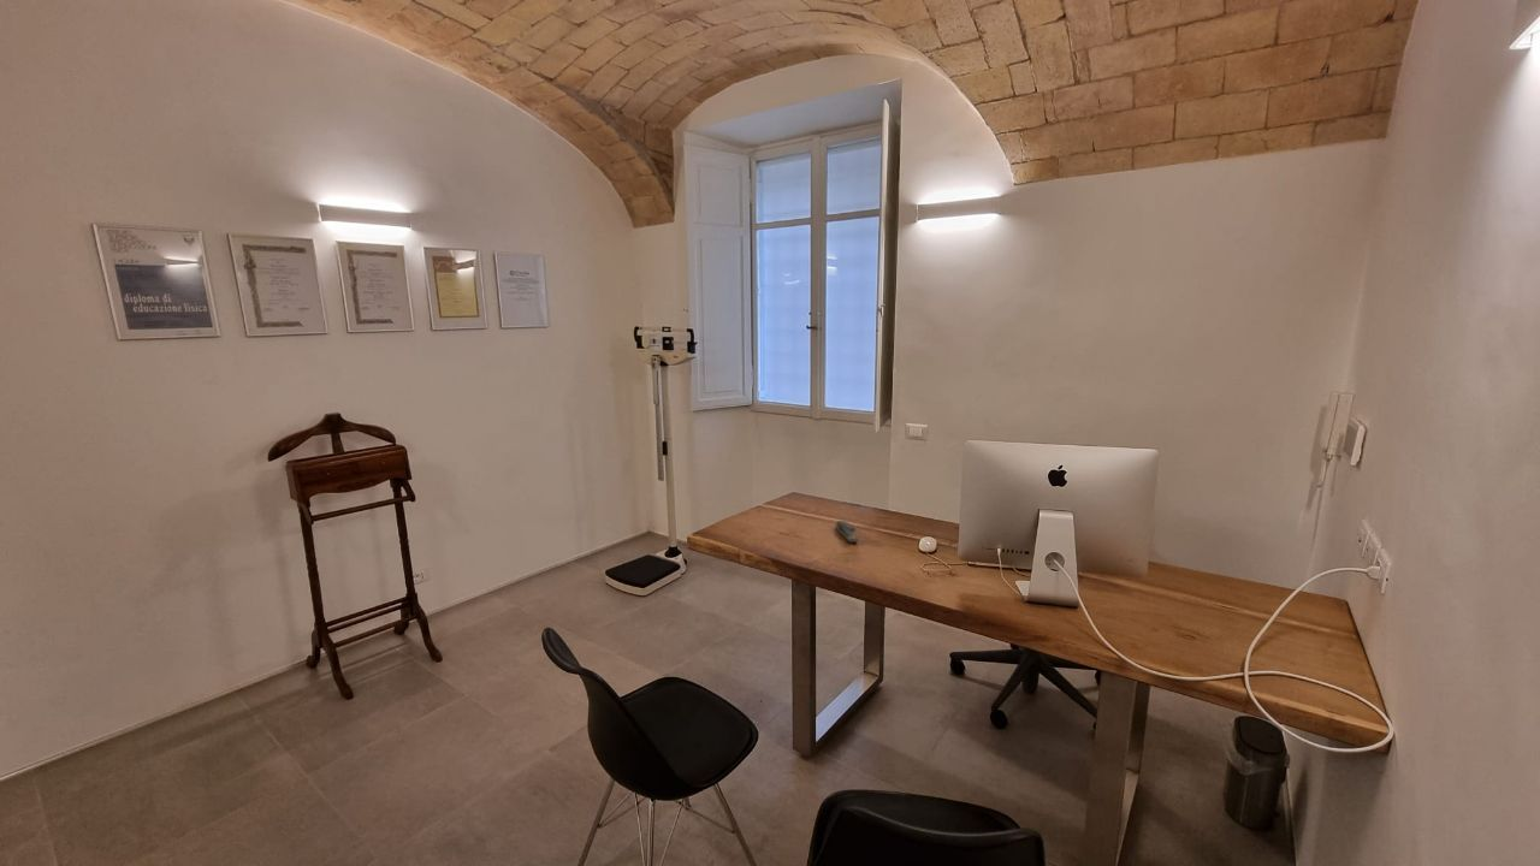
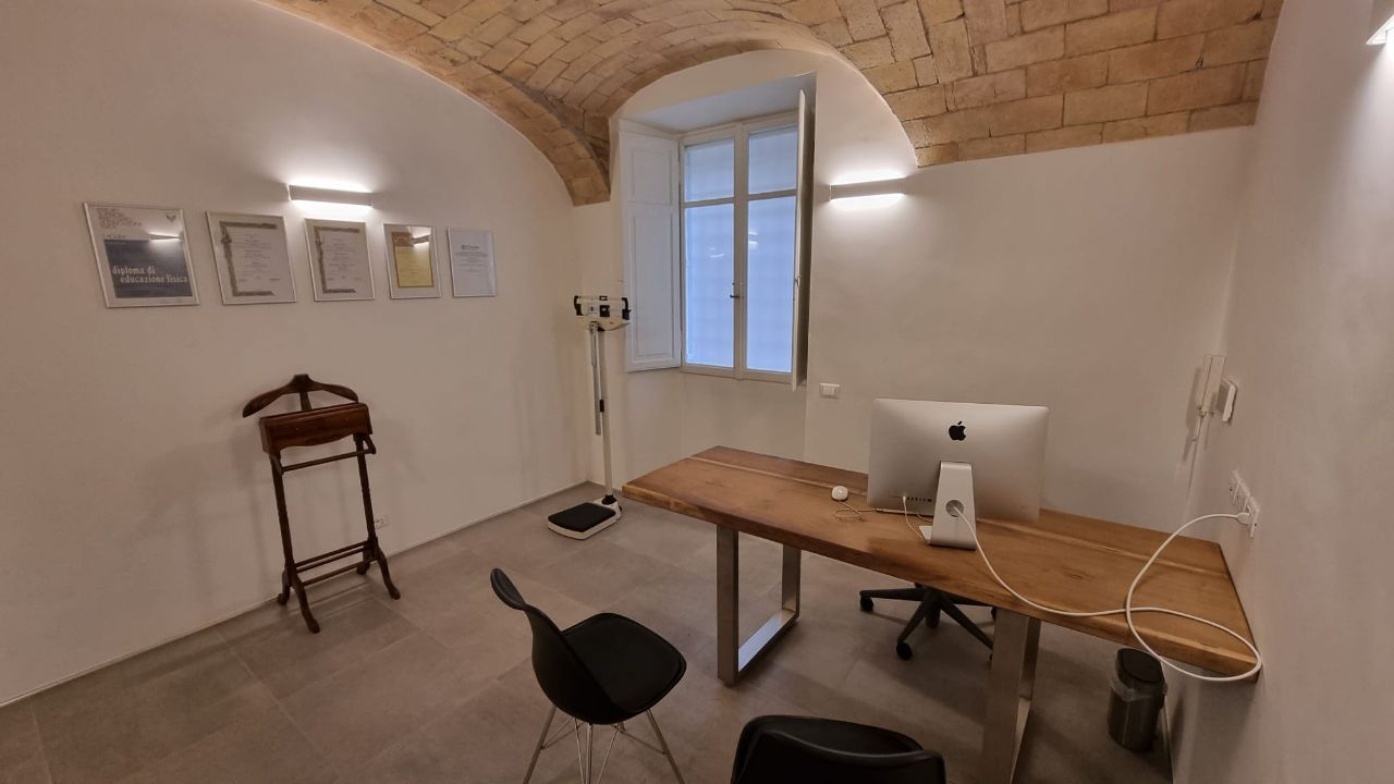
- stapler (846, 528)
